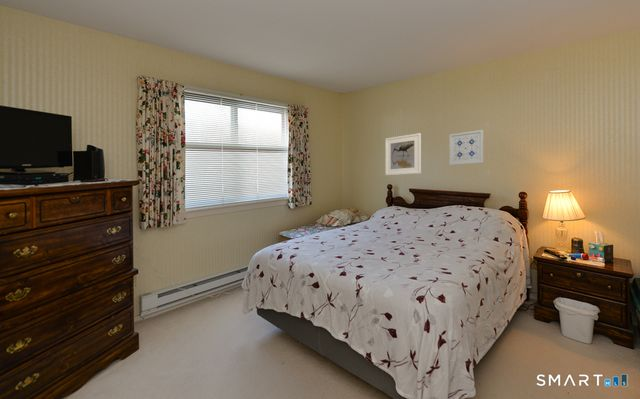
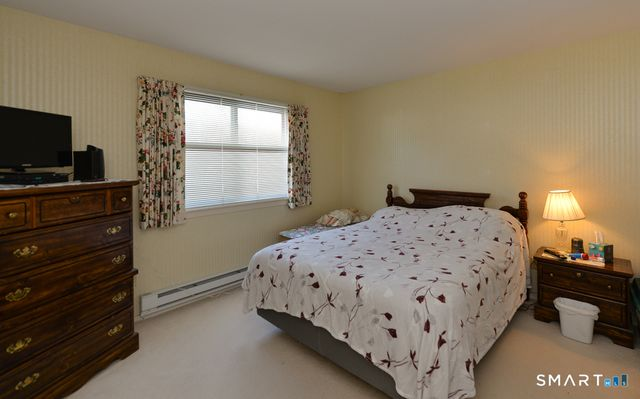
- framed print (402, 155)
- wall art (465, 148)
